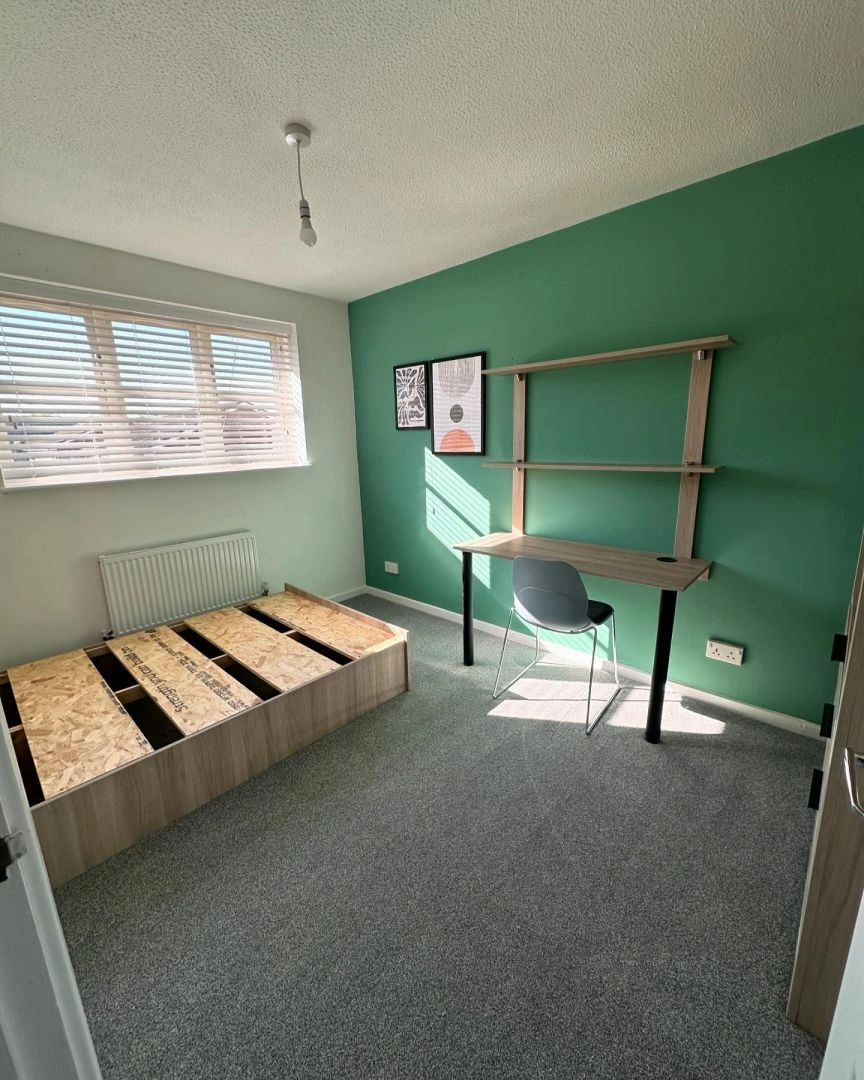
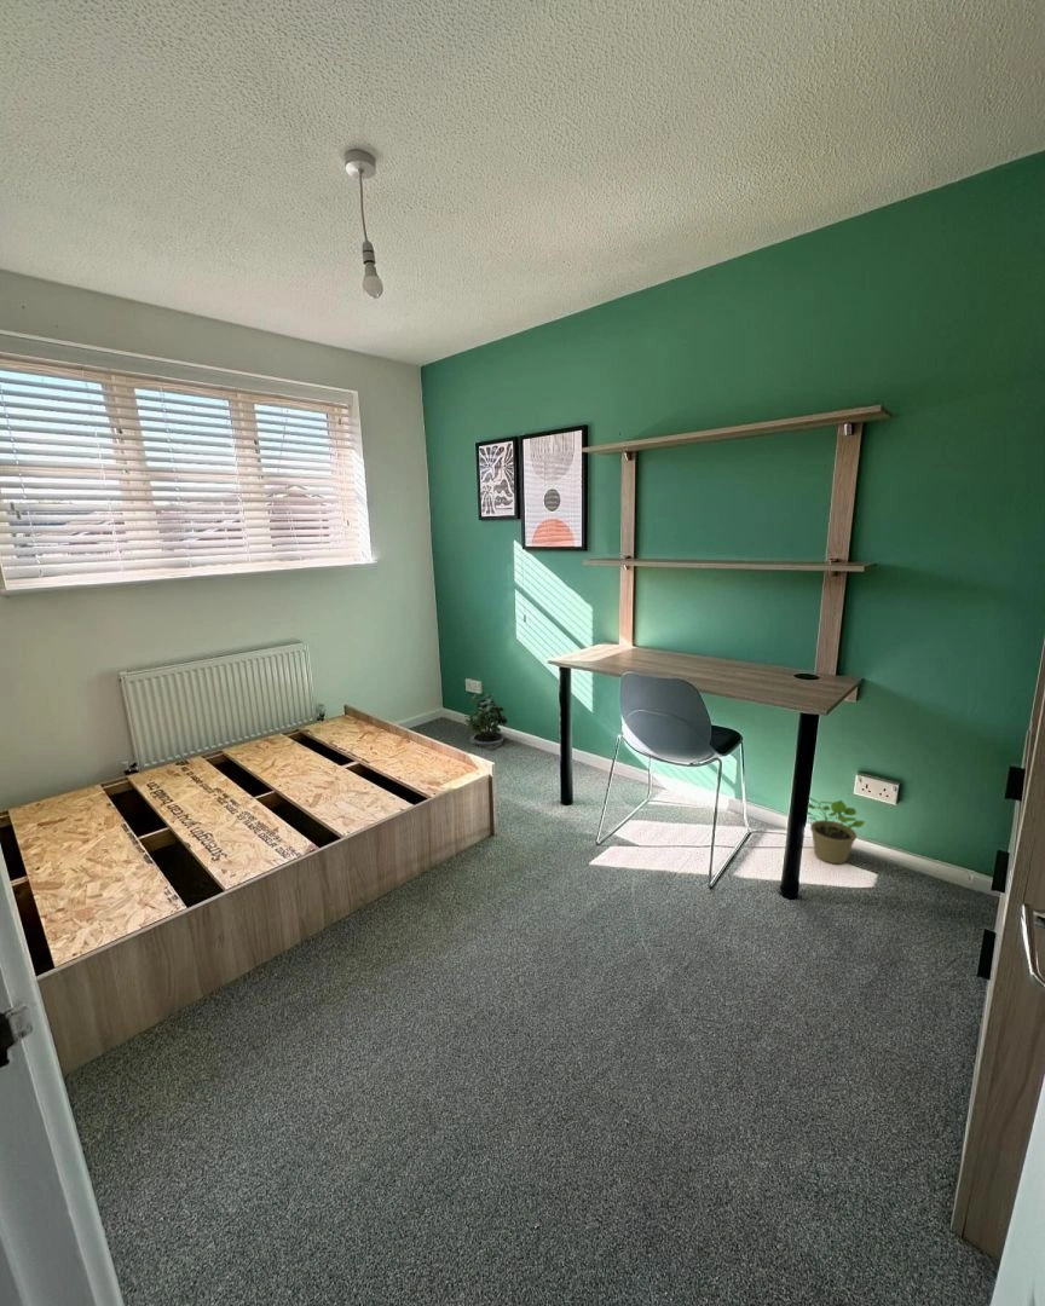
+ potted plant (831, 824)
+ potted plant (485, 716)
